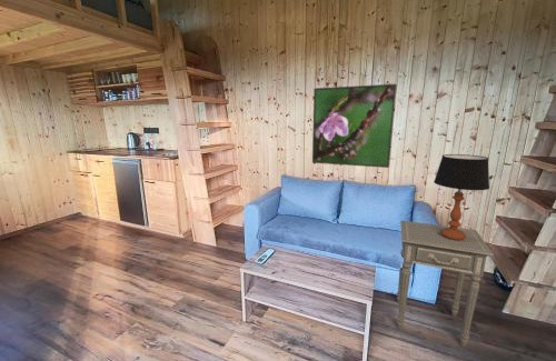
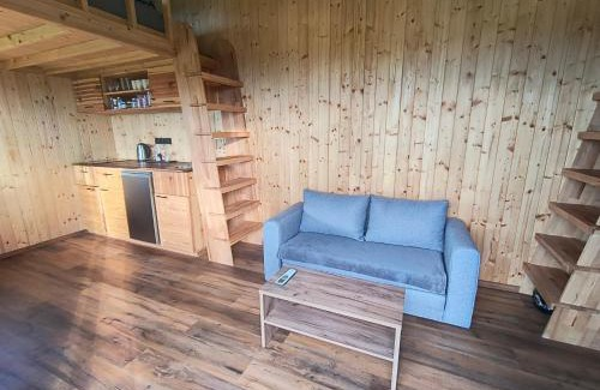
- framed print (350, 127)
- side table (436, 267)
- table lamp (458, 197)
